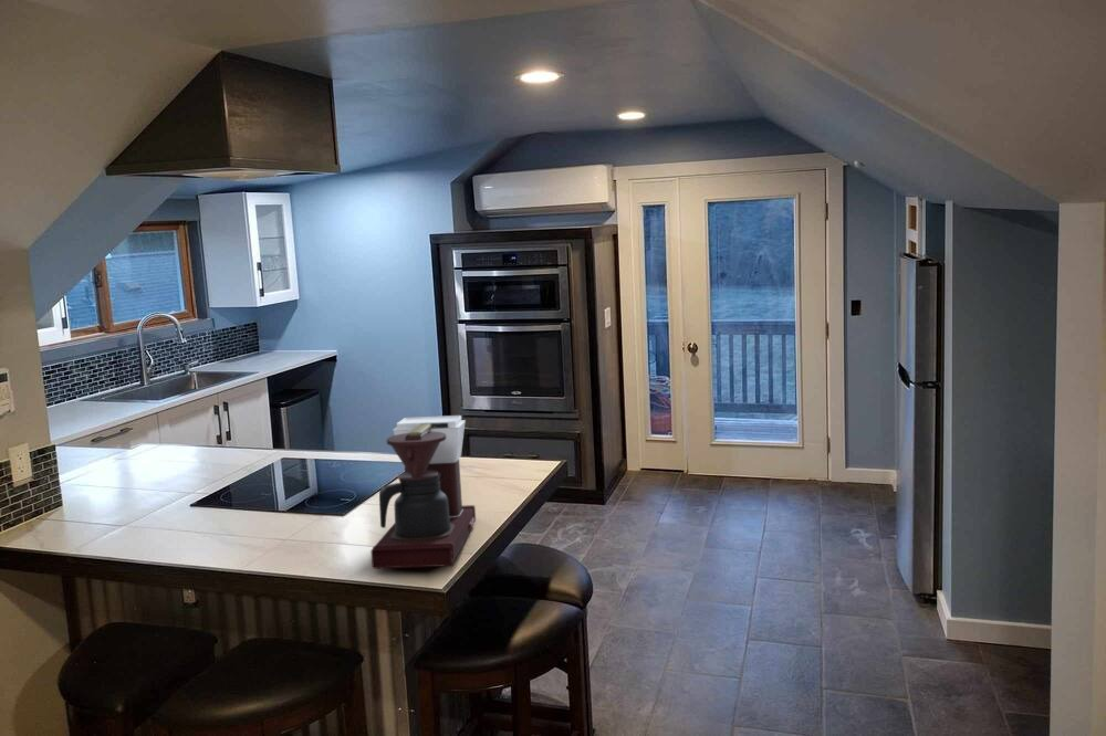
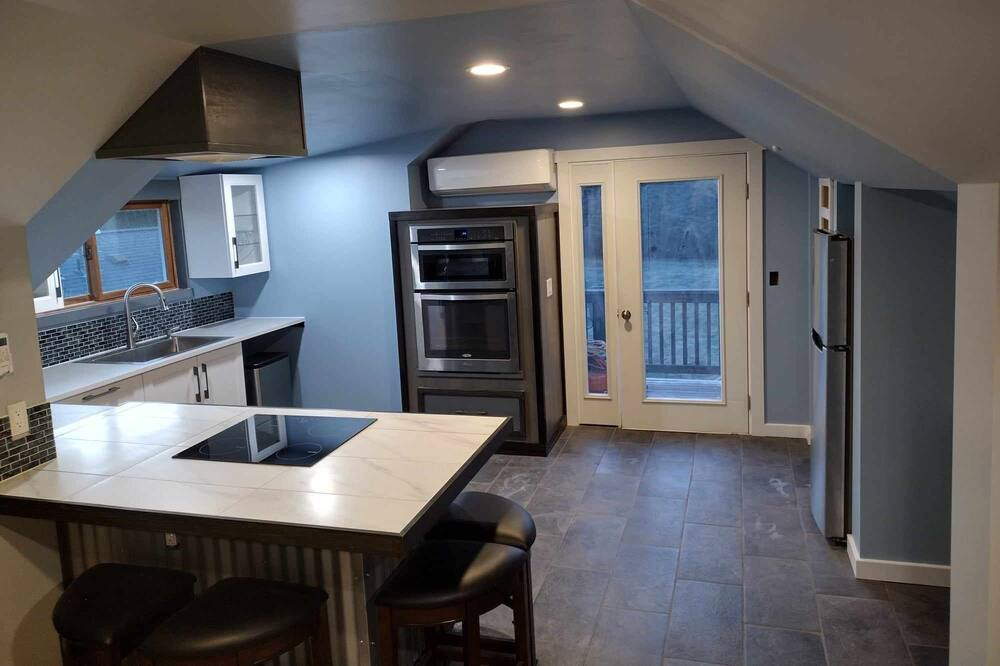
- coffee maker (424, 485)
